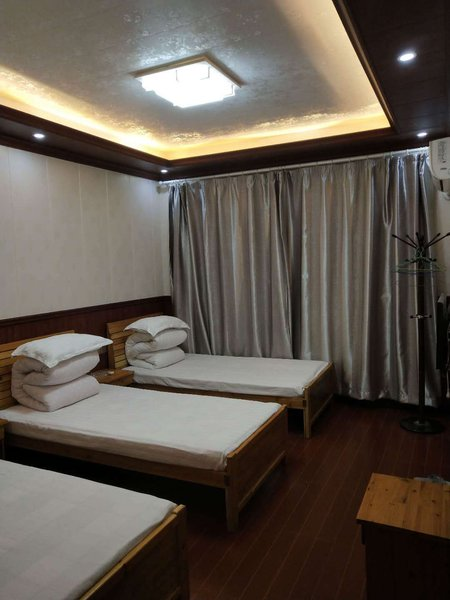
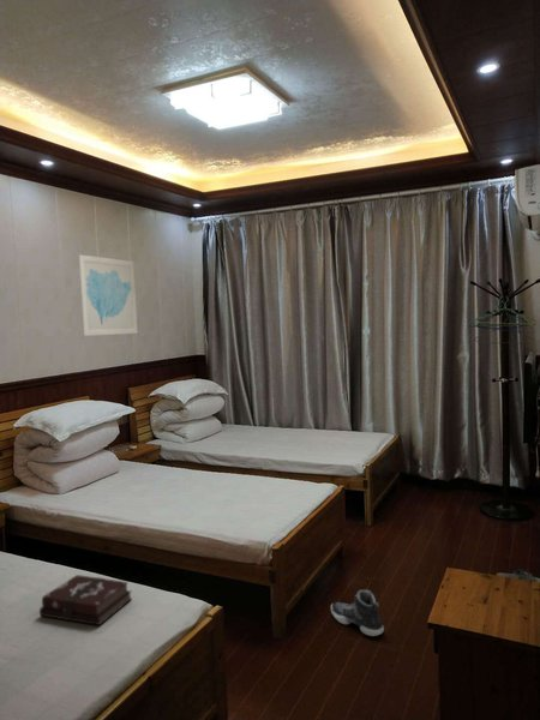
+ sneaker (355, 605)
+ hardback book (86, 598)
+ wall art (109, 296)
